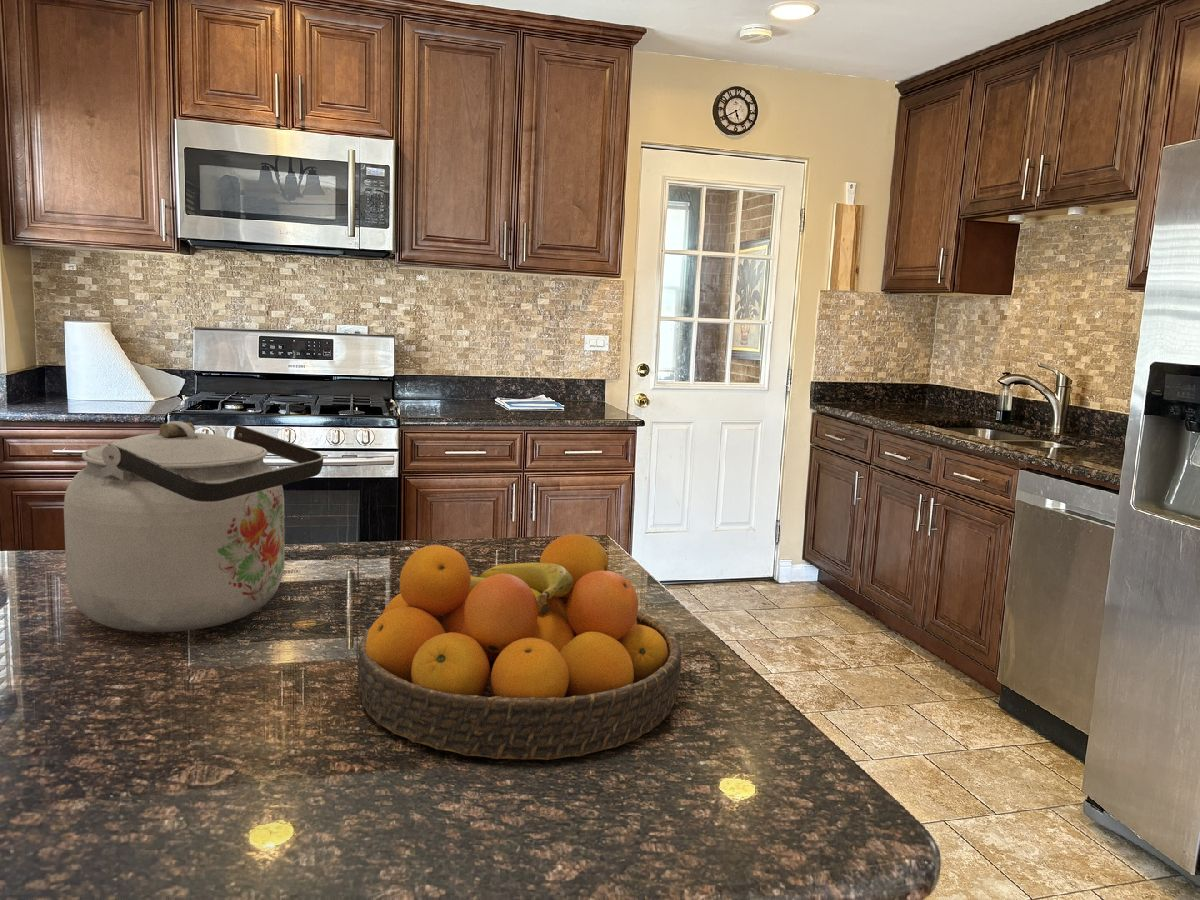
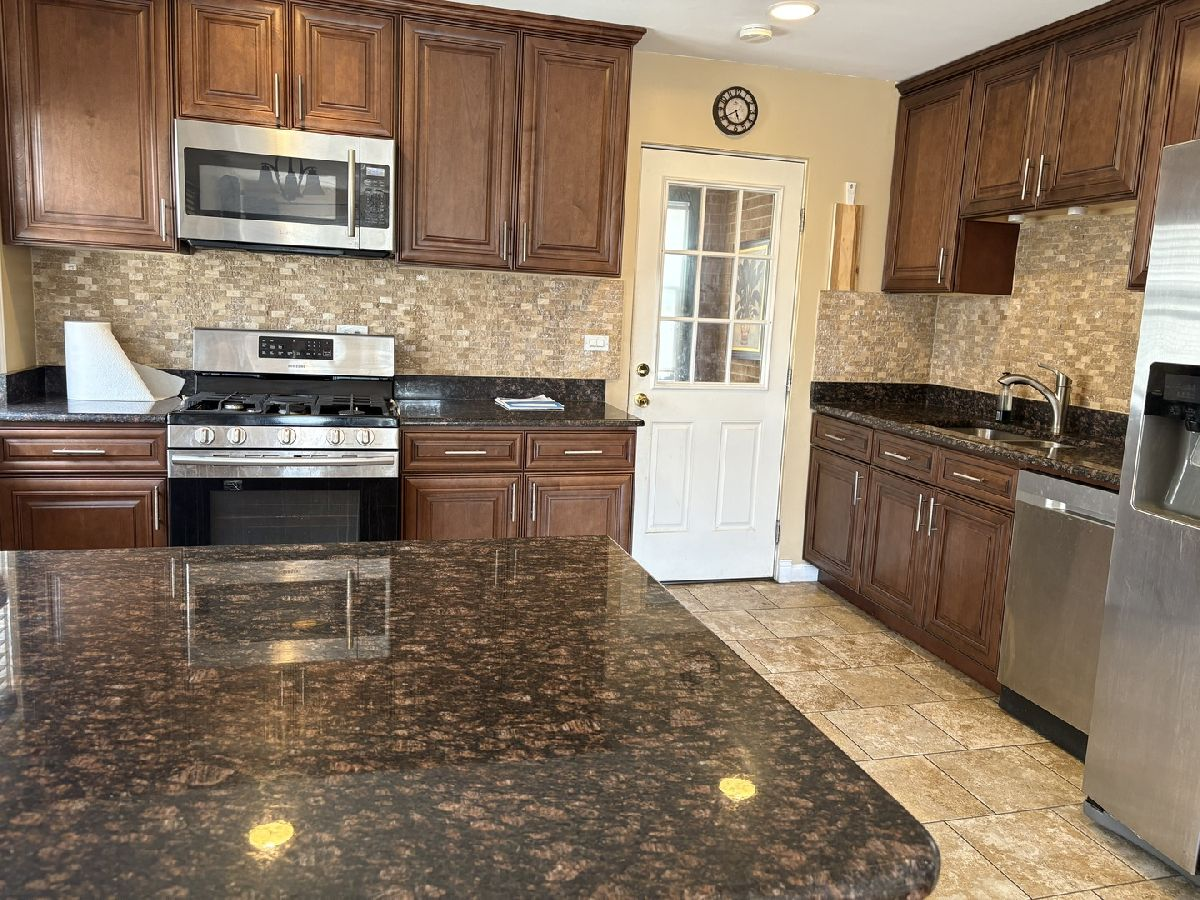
- kettle (201, 514)
- fruit bowl (523, 616)
